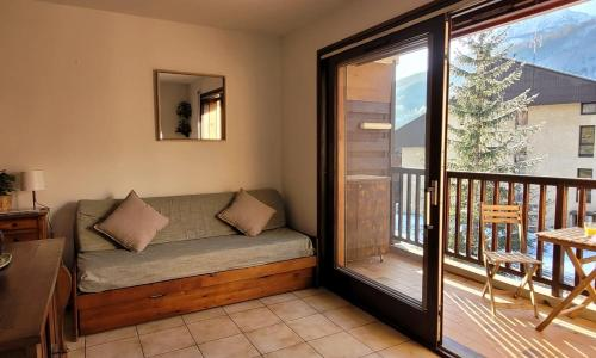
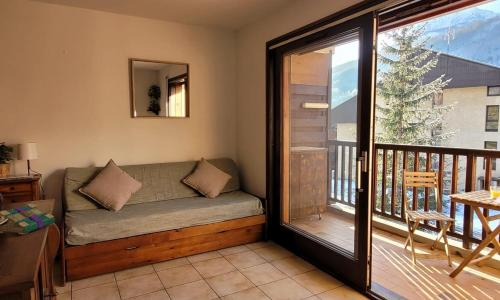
+ book (30, 217)
